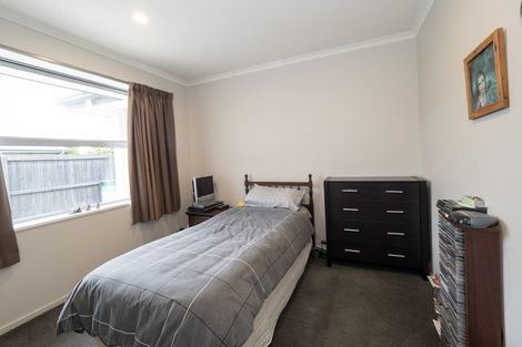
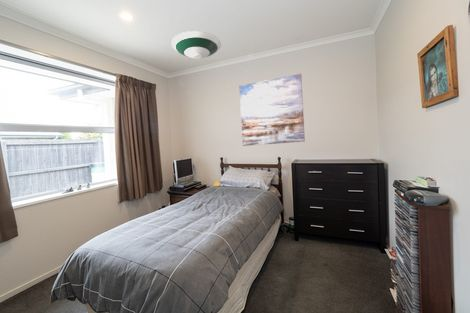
+ wall art (270, 112)
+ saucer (197, 51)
